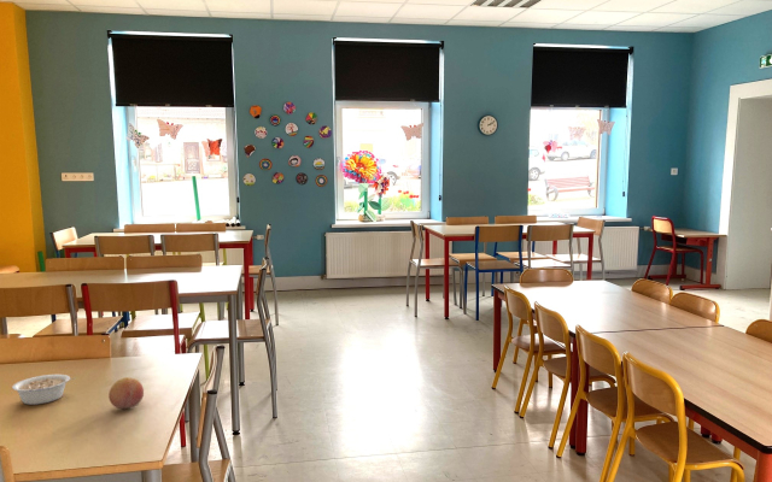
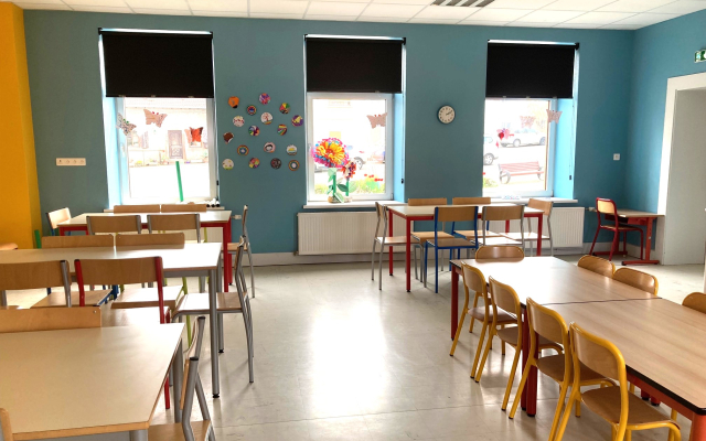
- legume (43, 388)
- fruit (125, 392)
